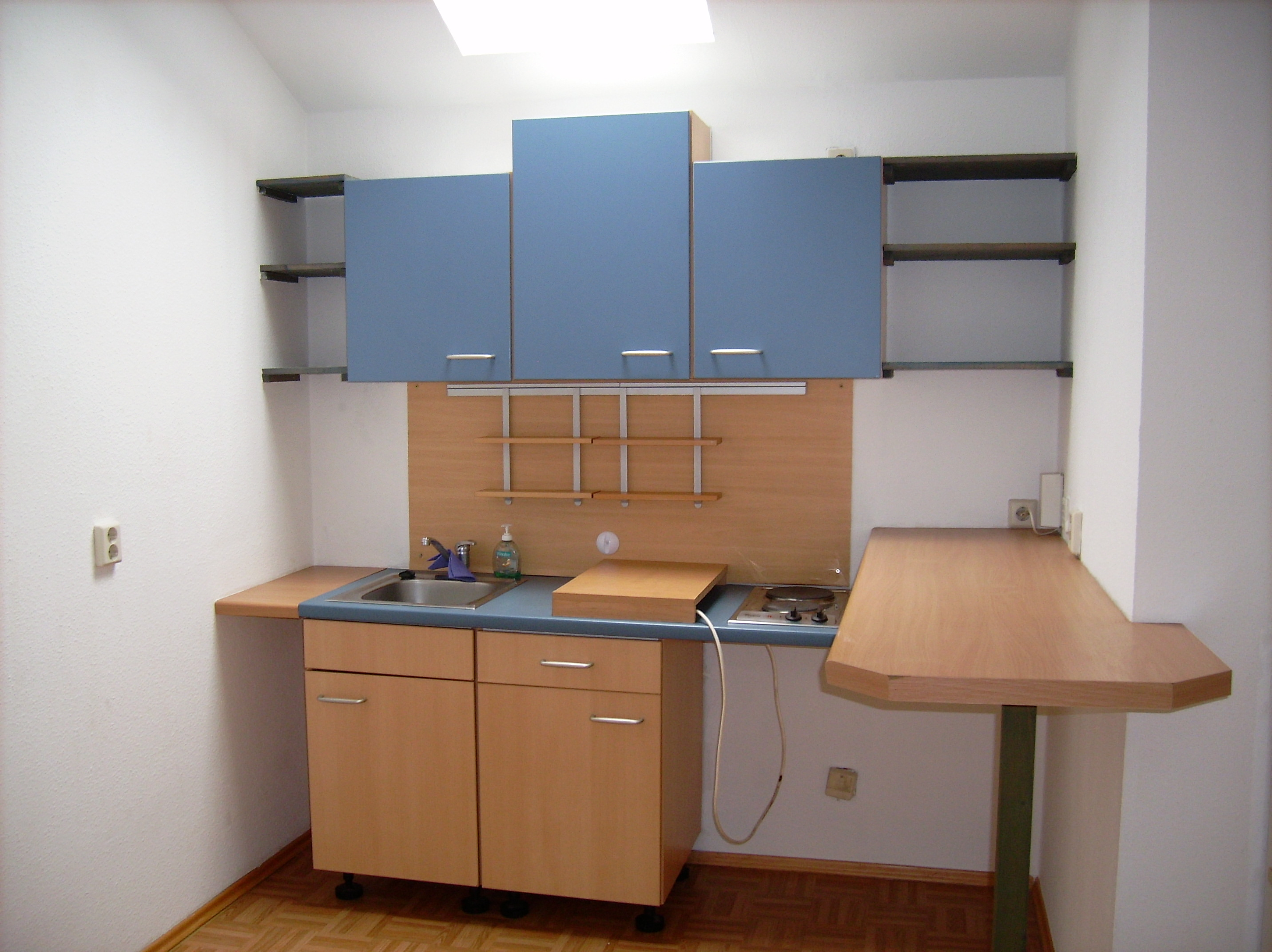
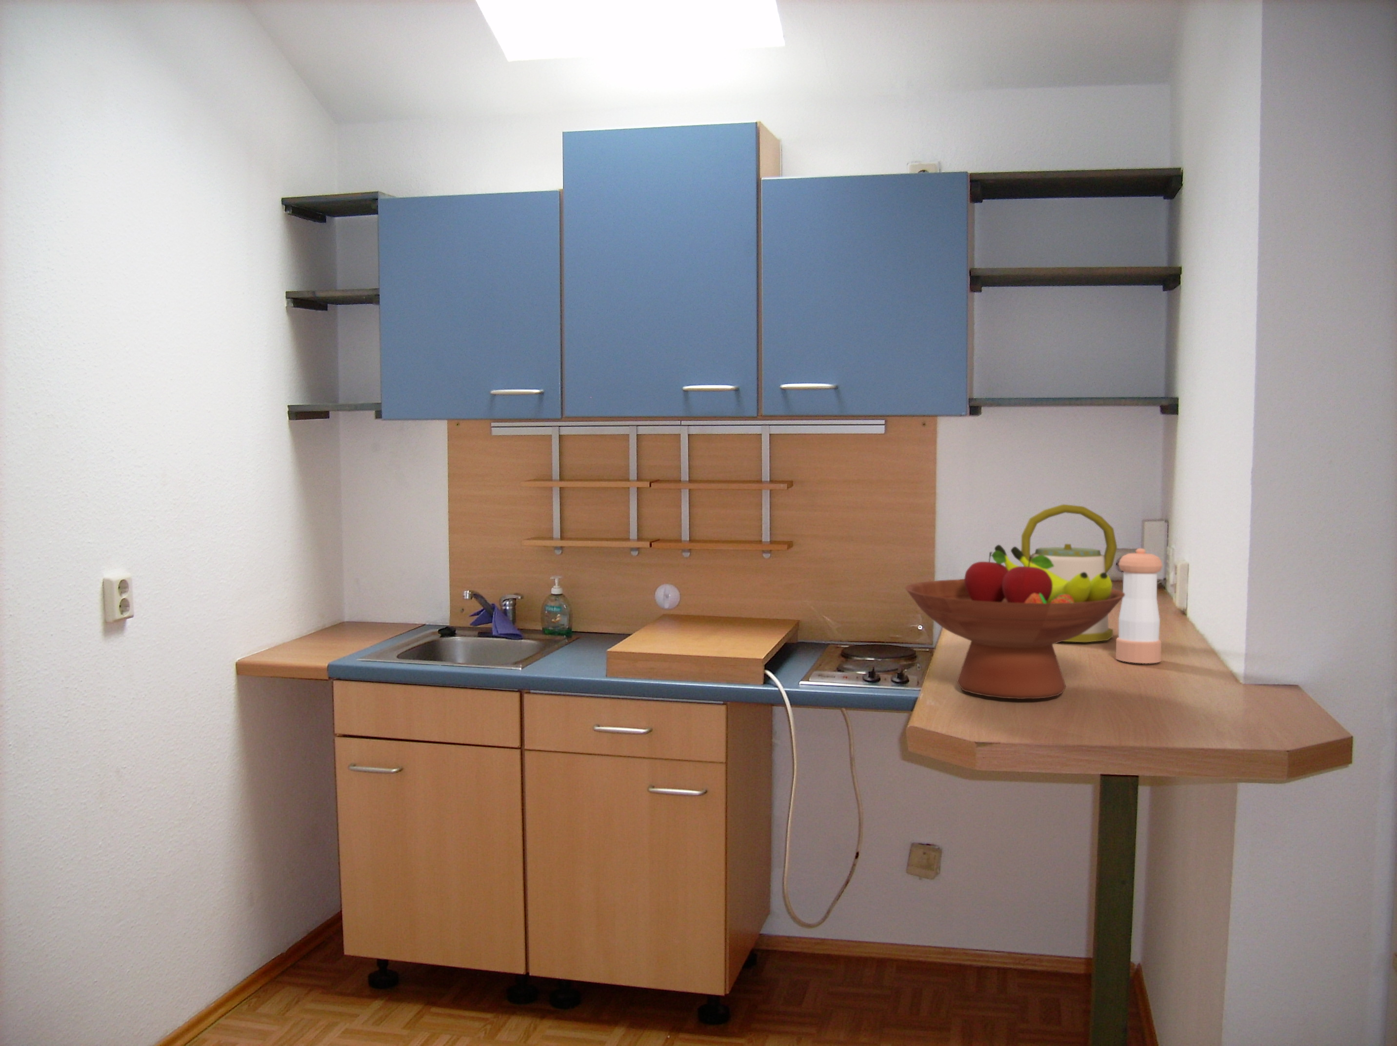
+ pepper shaker (1139, 604)
+ kettle (1059, 569)
+ fruit bowl (1012, 620)
